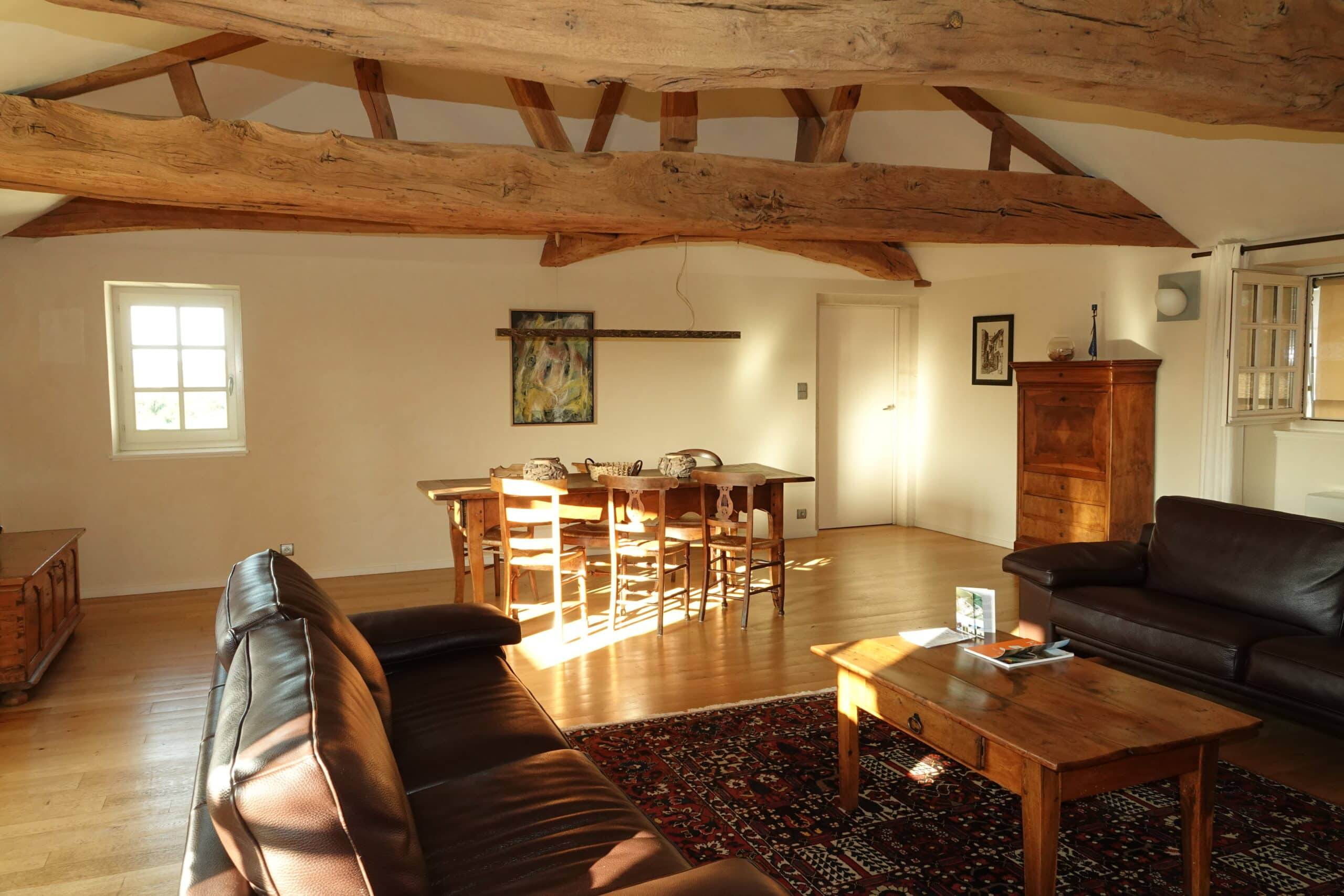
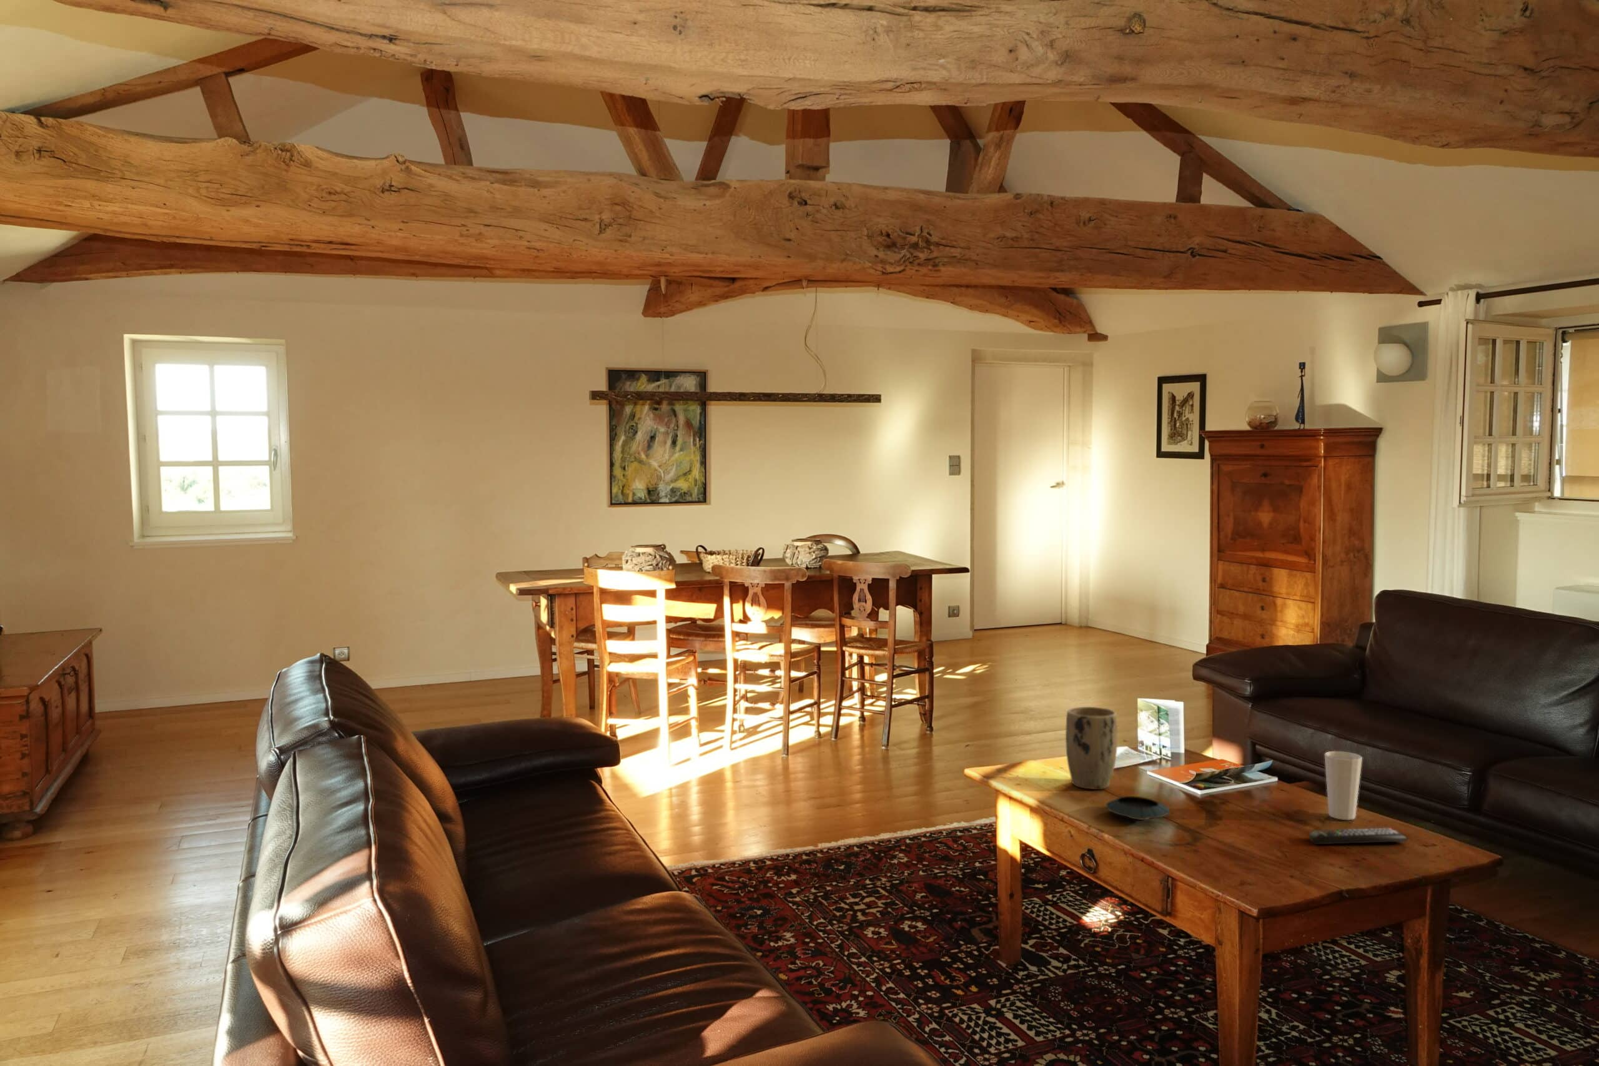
+ plant pot (1091, 748)
+ remote control (1357, 836)
+ saucer (1137, 805)
+ cup (1342, 785)
